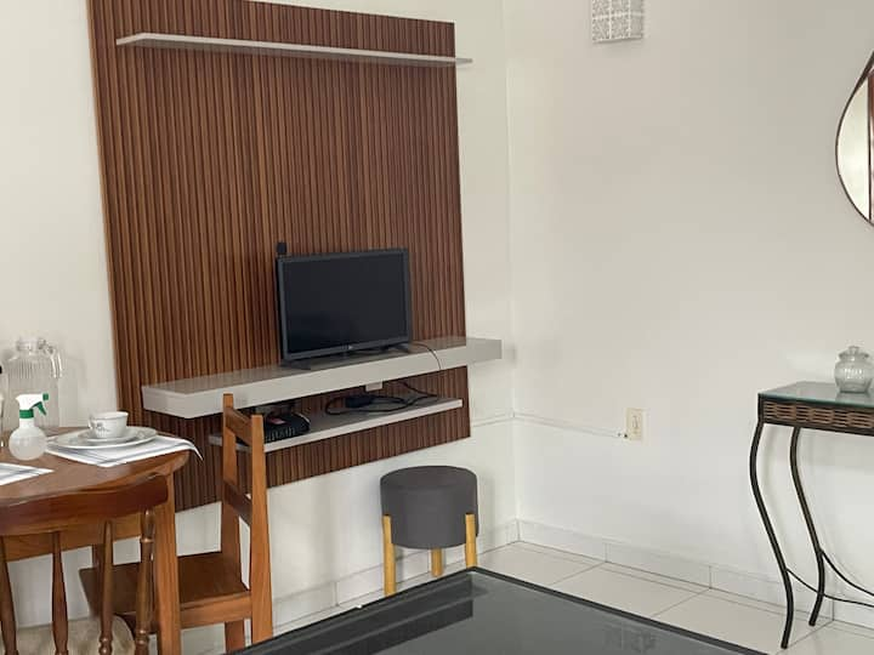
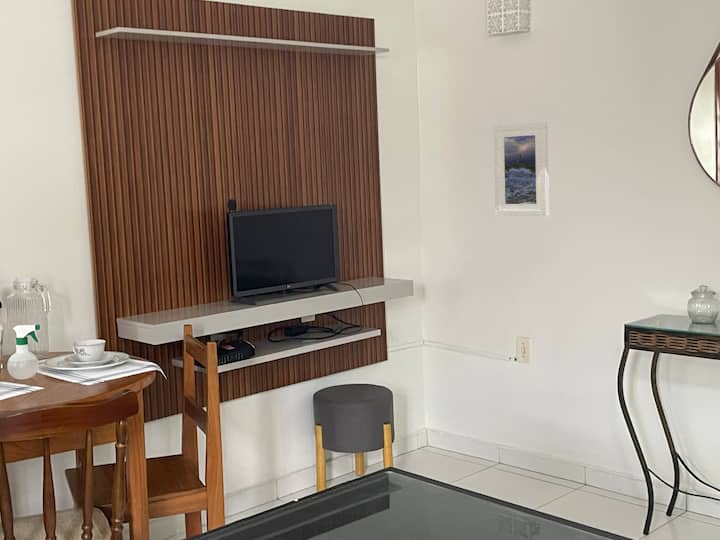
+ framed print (520, 170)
